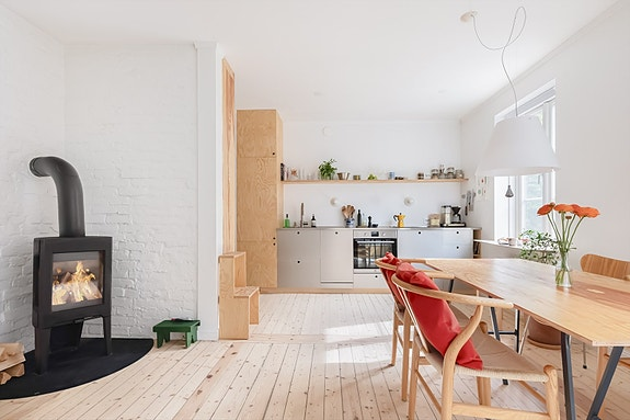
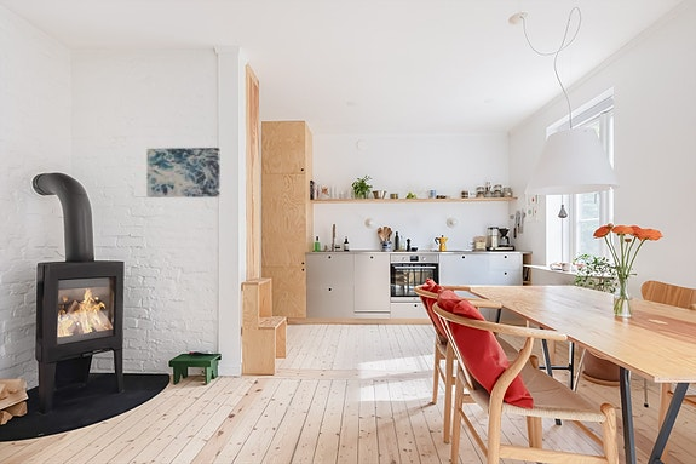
+ wall art (183, 172)
